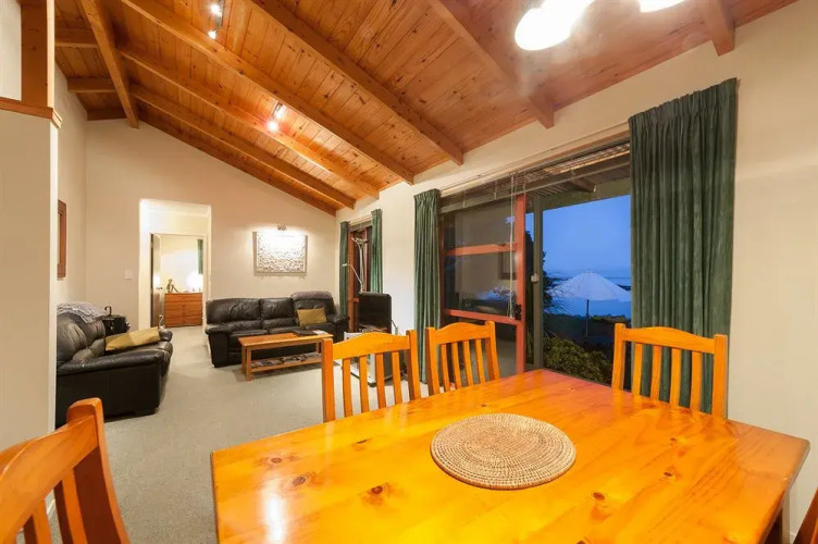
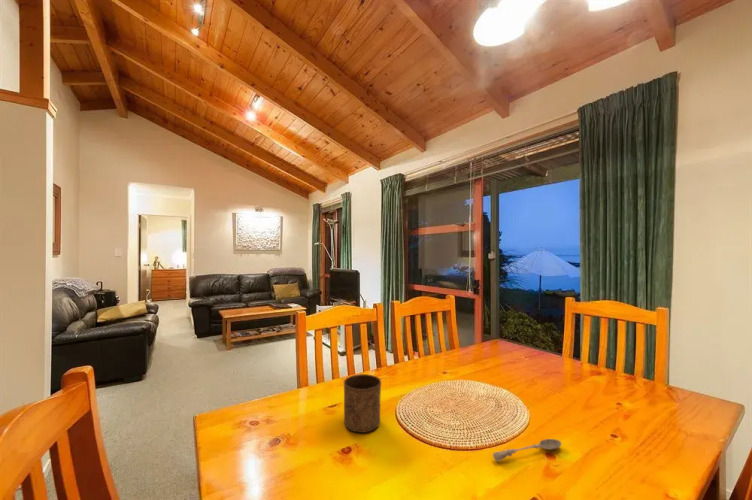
+ cup (362, 401)
+ soupspoon (528, 448)
